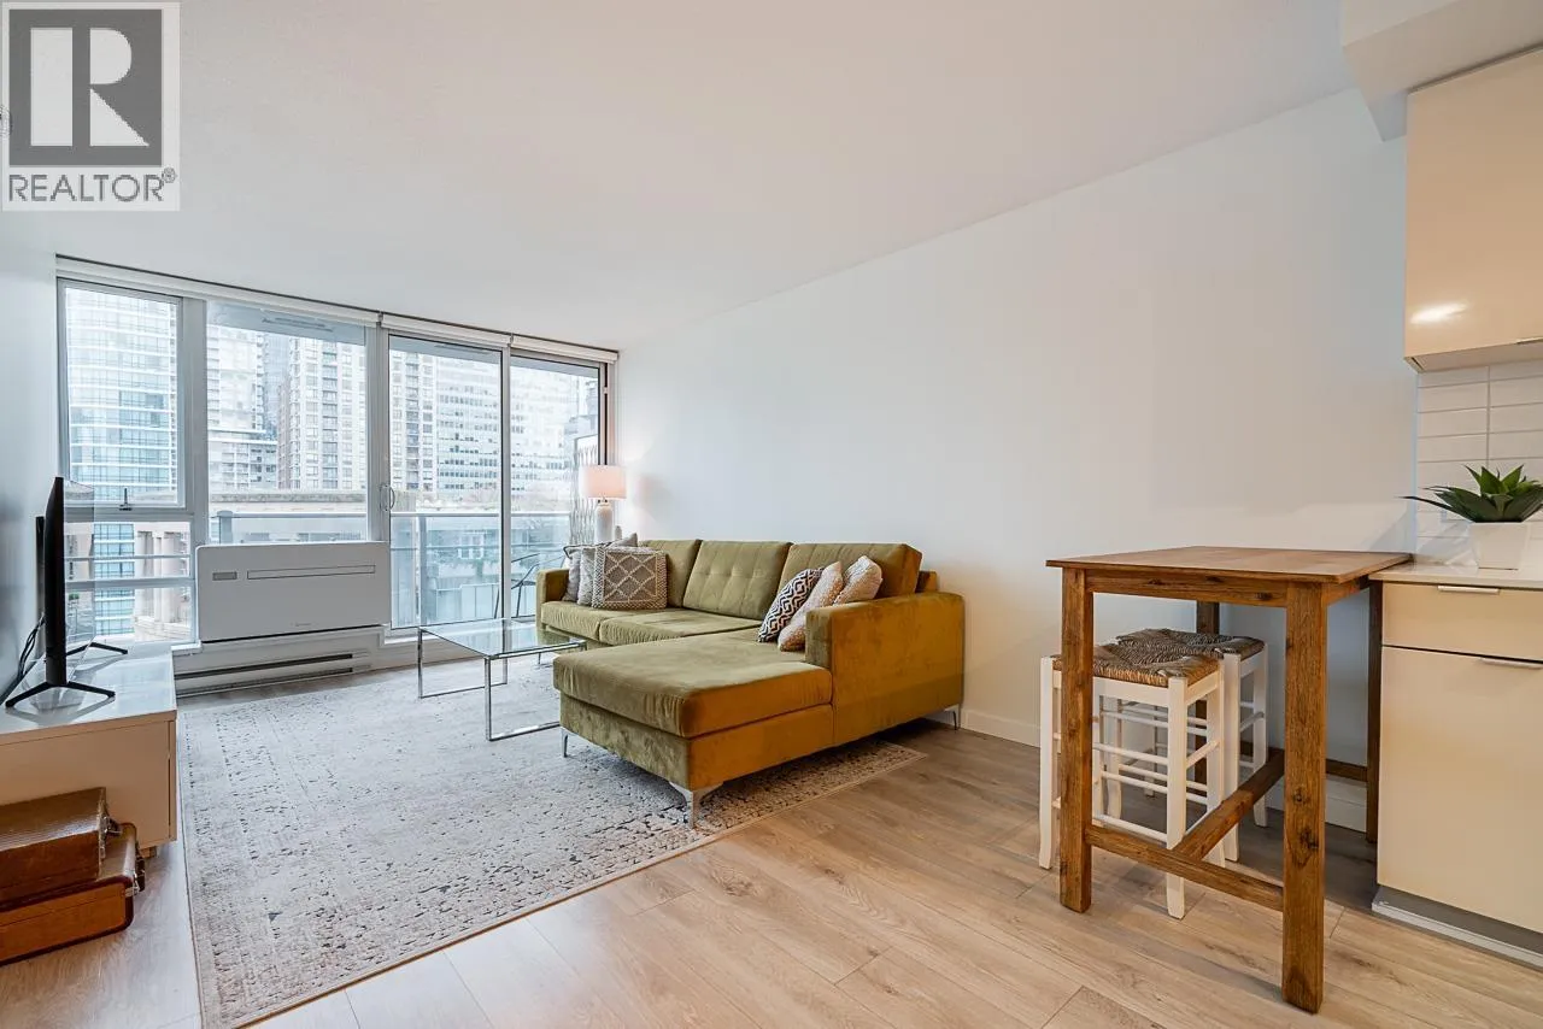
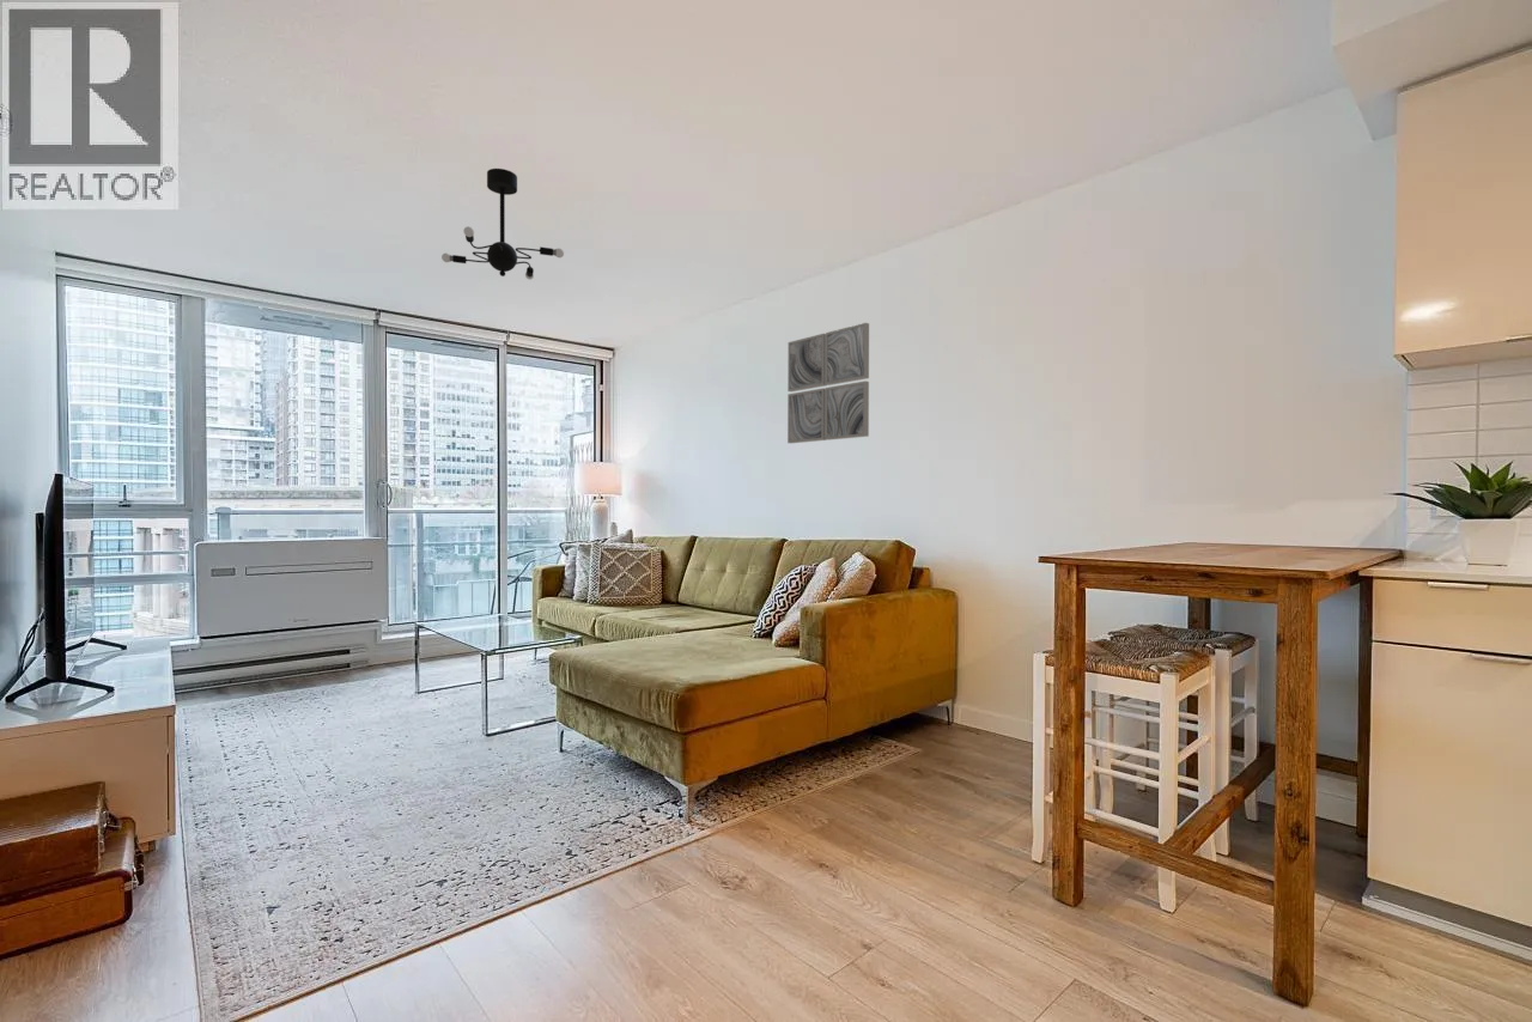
+ ceiling light fixture (501, 225)
+ wall art (825, 385)
